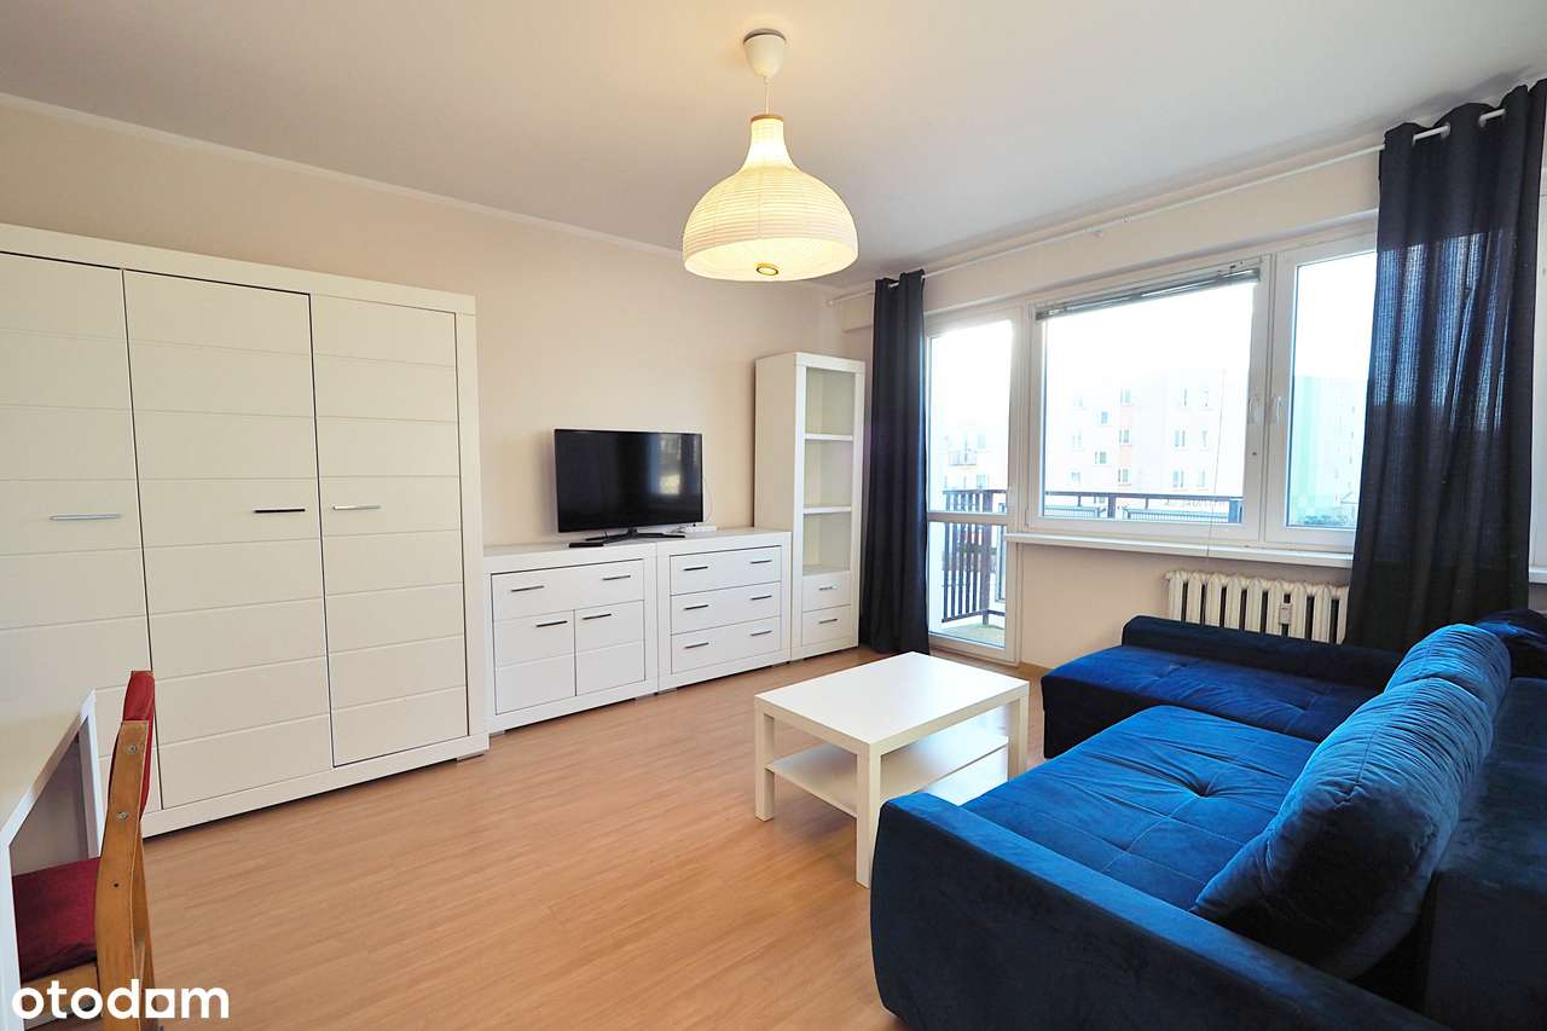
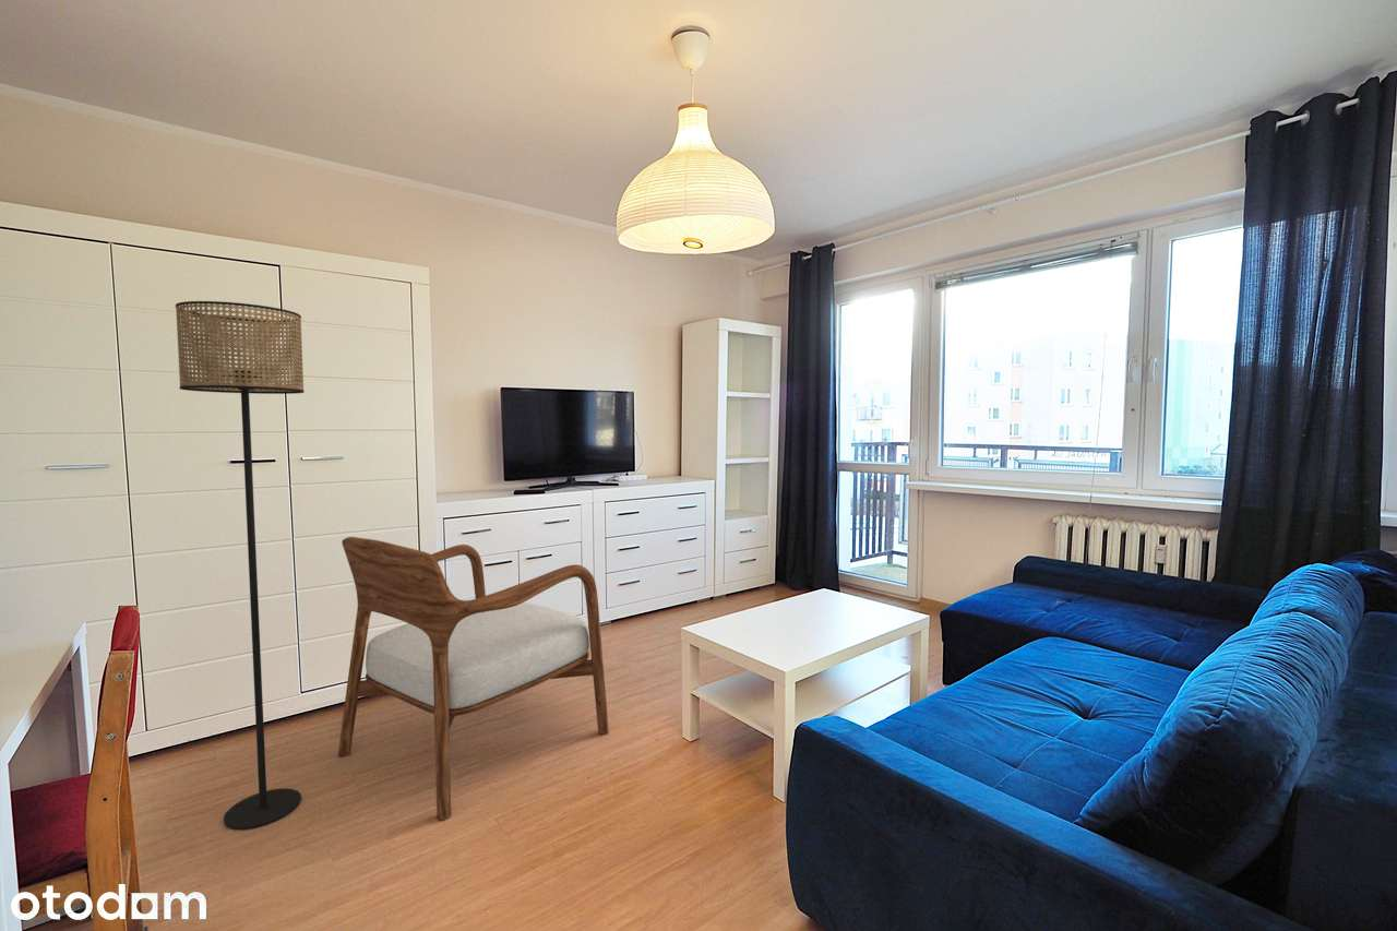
+ armchair (473, 635)
+ floor lamp (252, 565)
